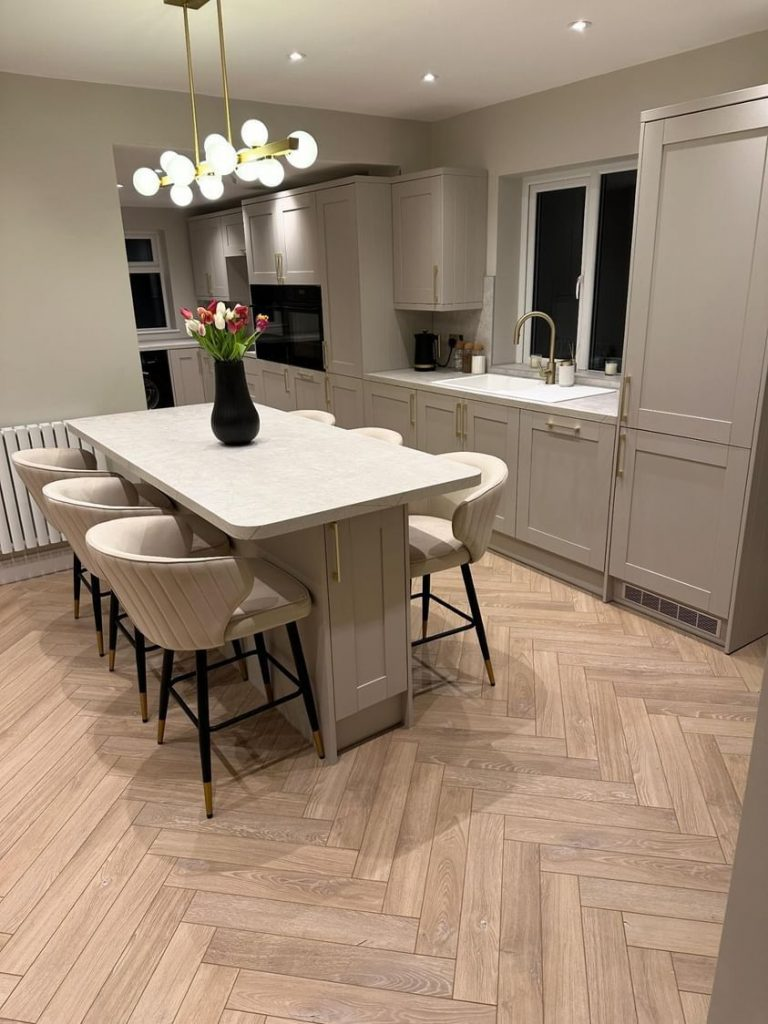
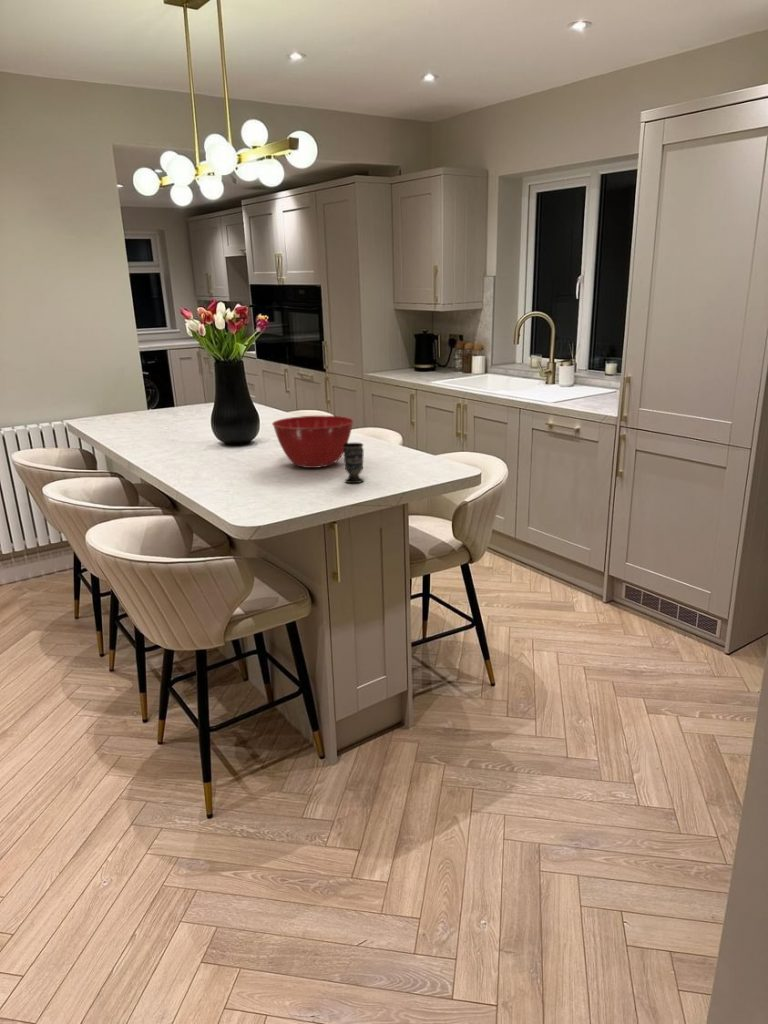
+ mixing bowl (314, 442)
+ cup (353, 462)
